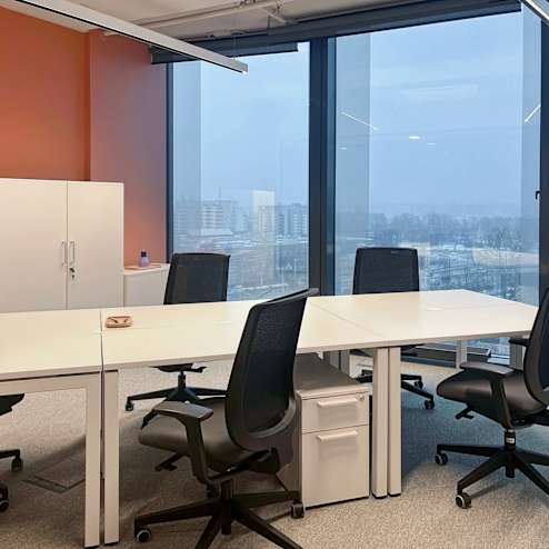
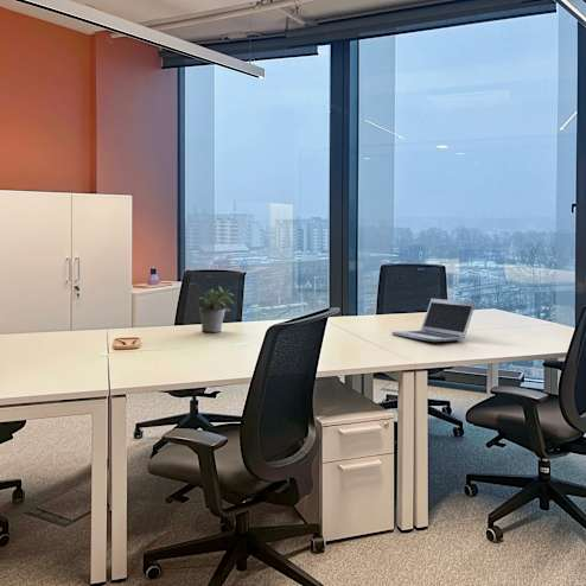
+ potted plant (217, 308)
+ laptop (432, 319)
